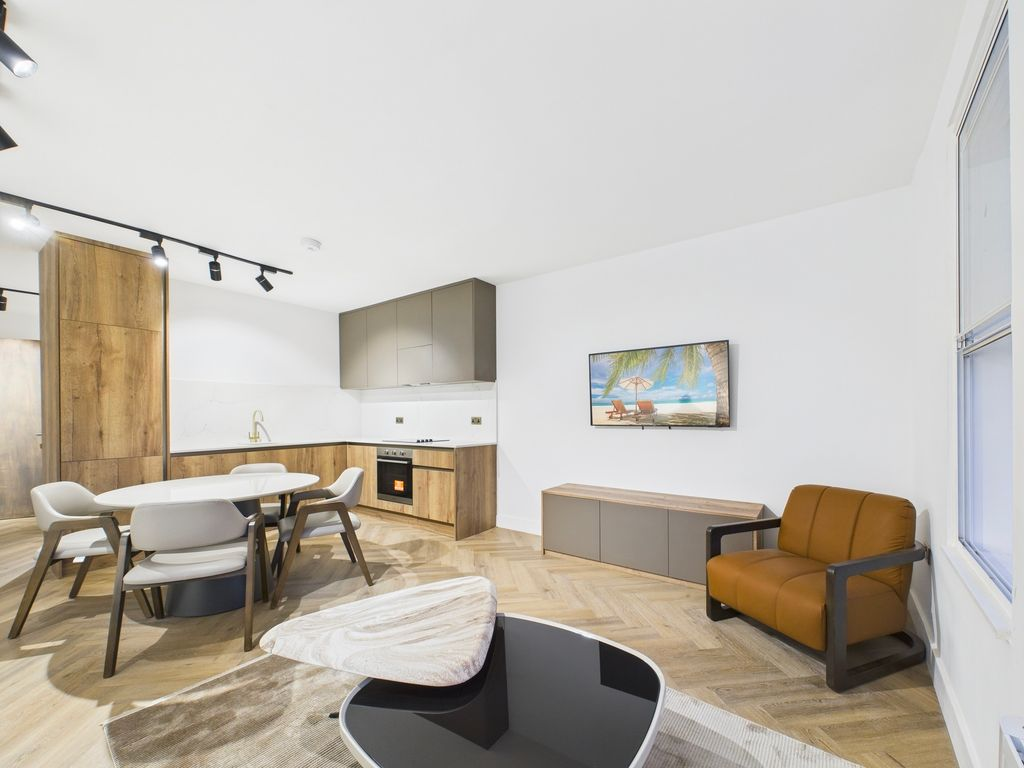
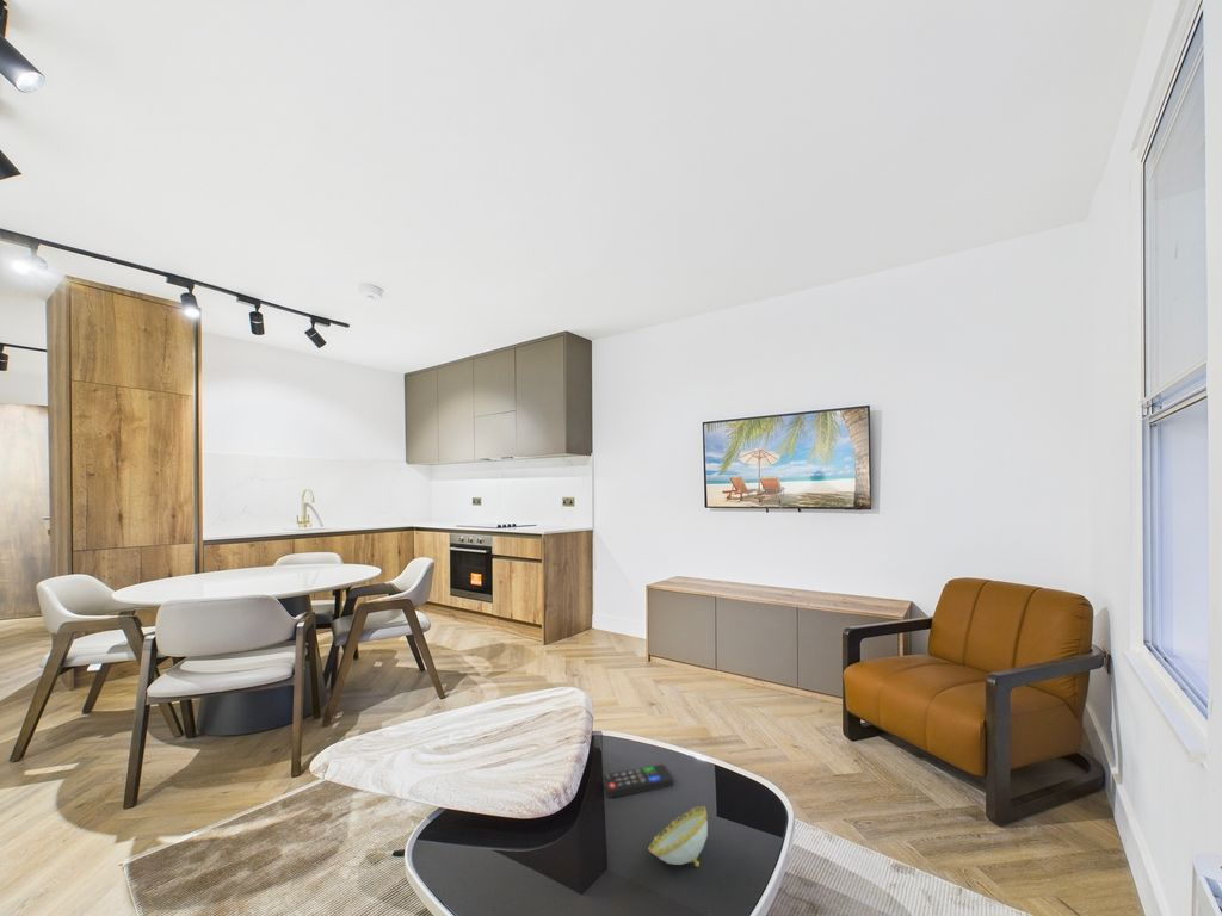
+ decorative bowl (678, 831)
+ remote control (637, 779)
